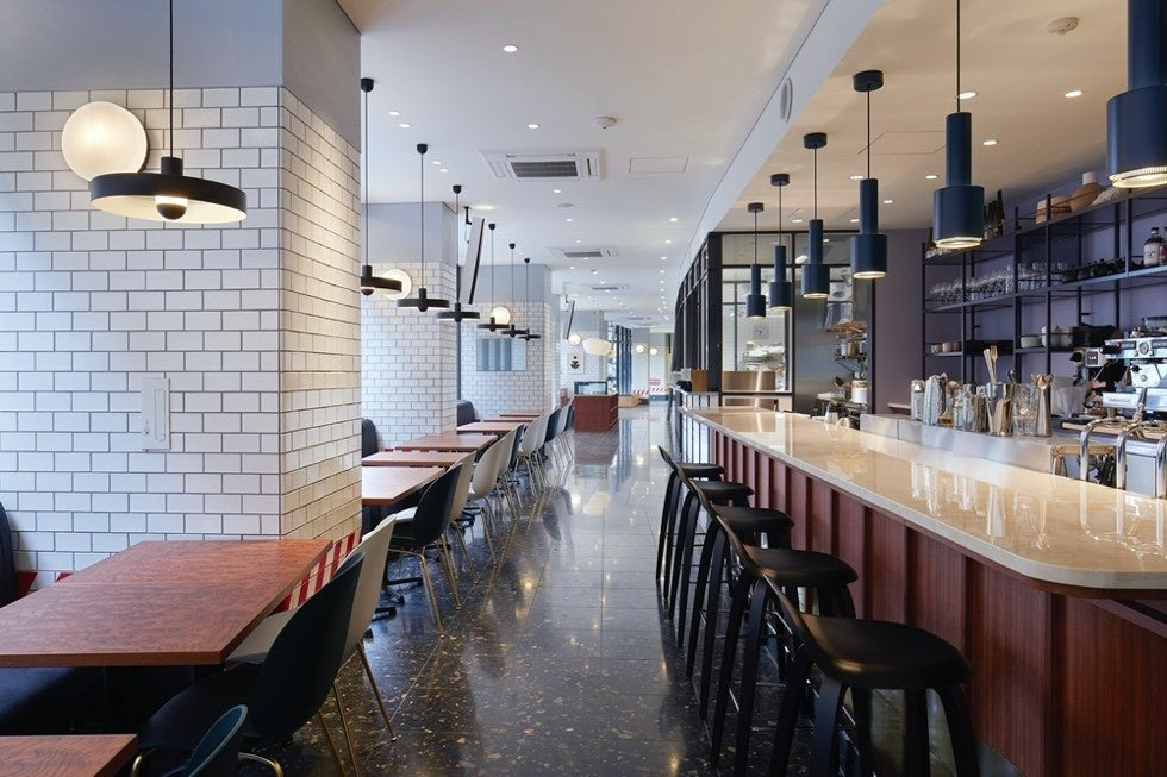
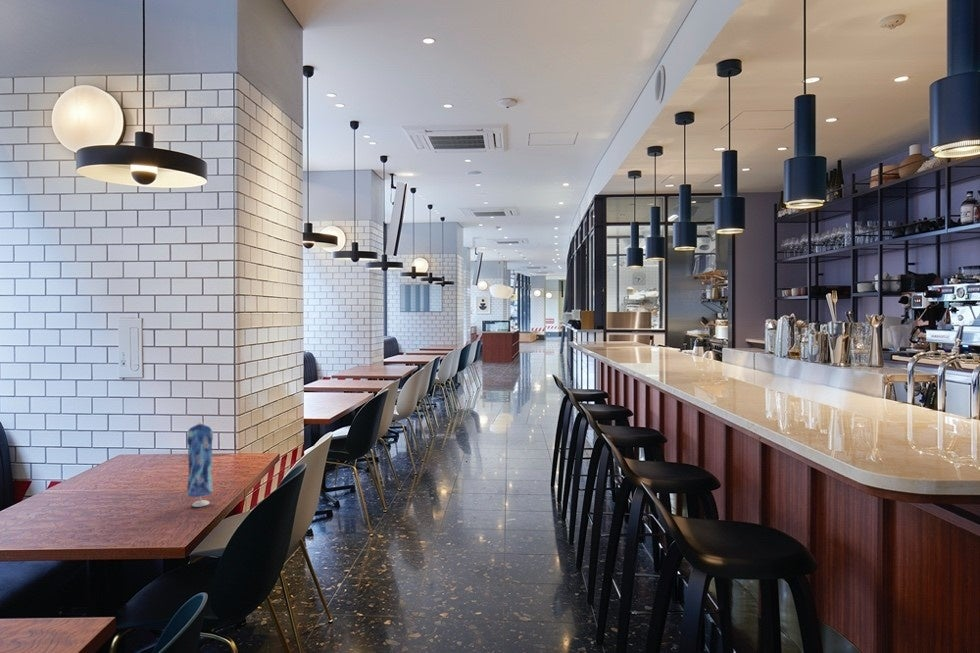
+ dress (200, 463)
